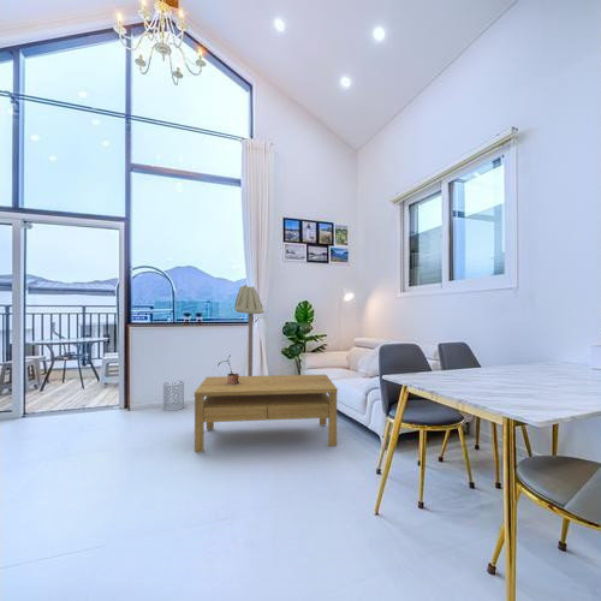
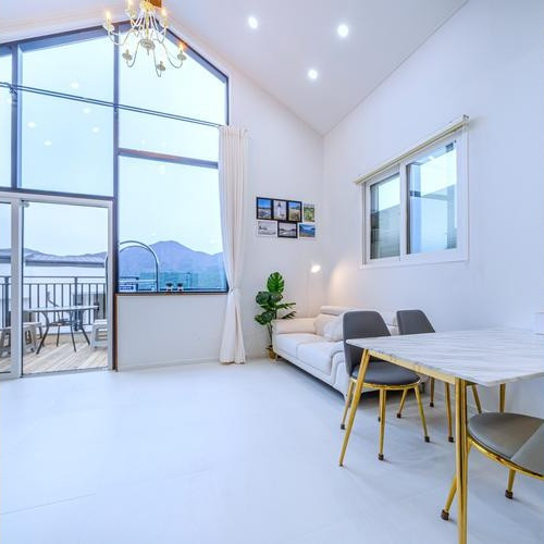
- floor lamp (249, 346)
- wastebasket (173, 394)
- coffee table (267, 409)
- potted plant (230, 367)
